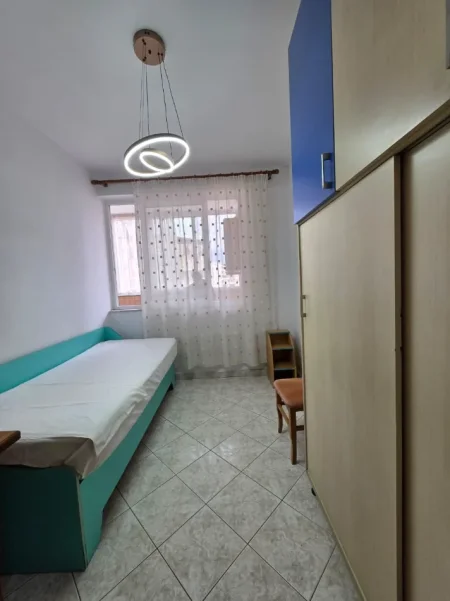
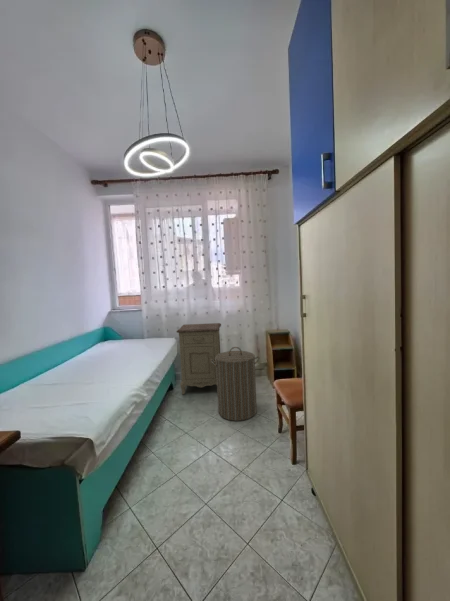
+ nightstand (201, 357)
+ laundry hamper (236, 379)
